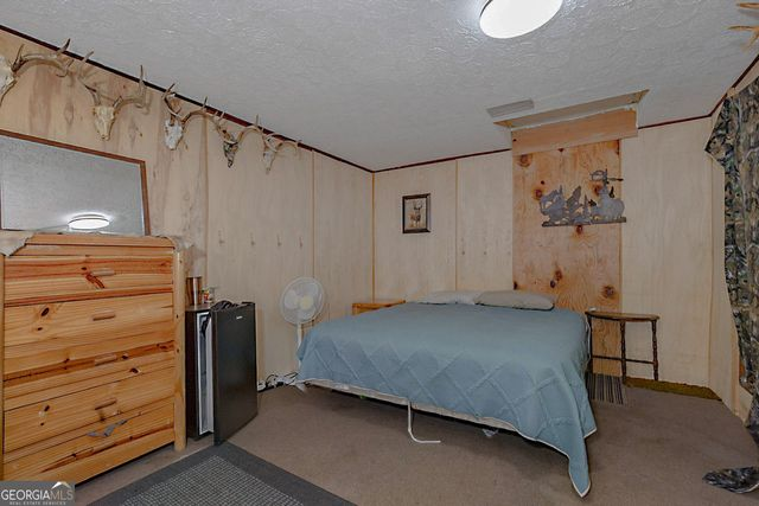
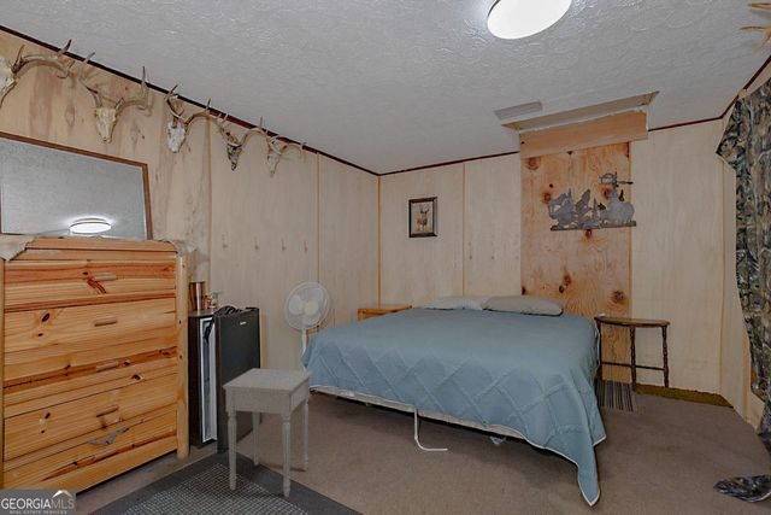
+ nightstand (282, 427)
